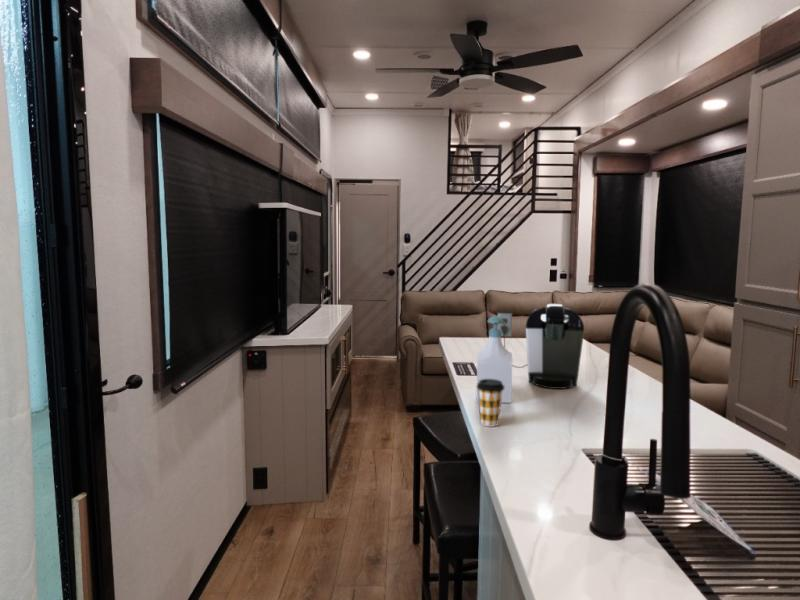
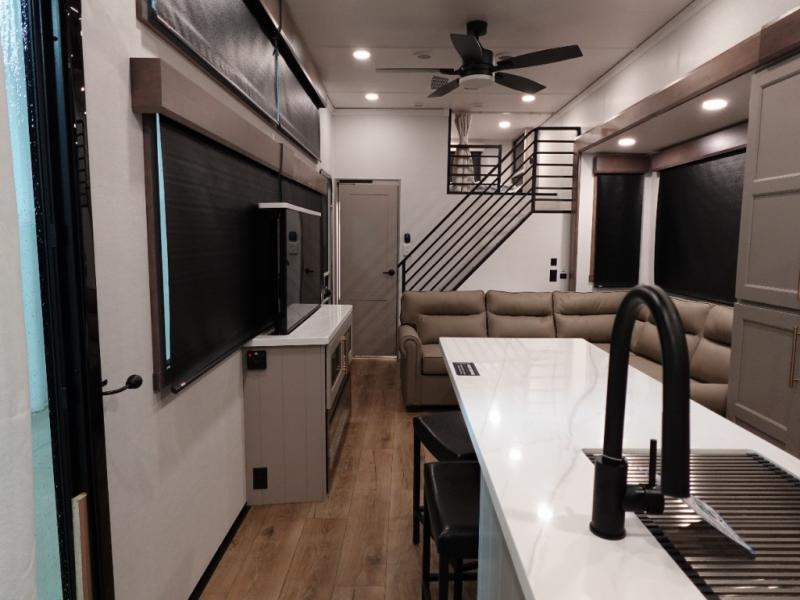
- coffee cup (490, 402)
- coffee maker (537, 342)
- soap bottle (494, 358)
